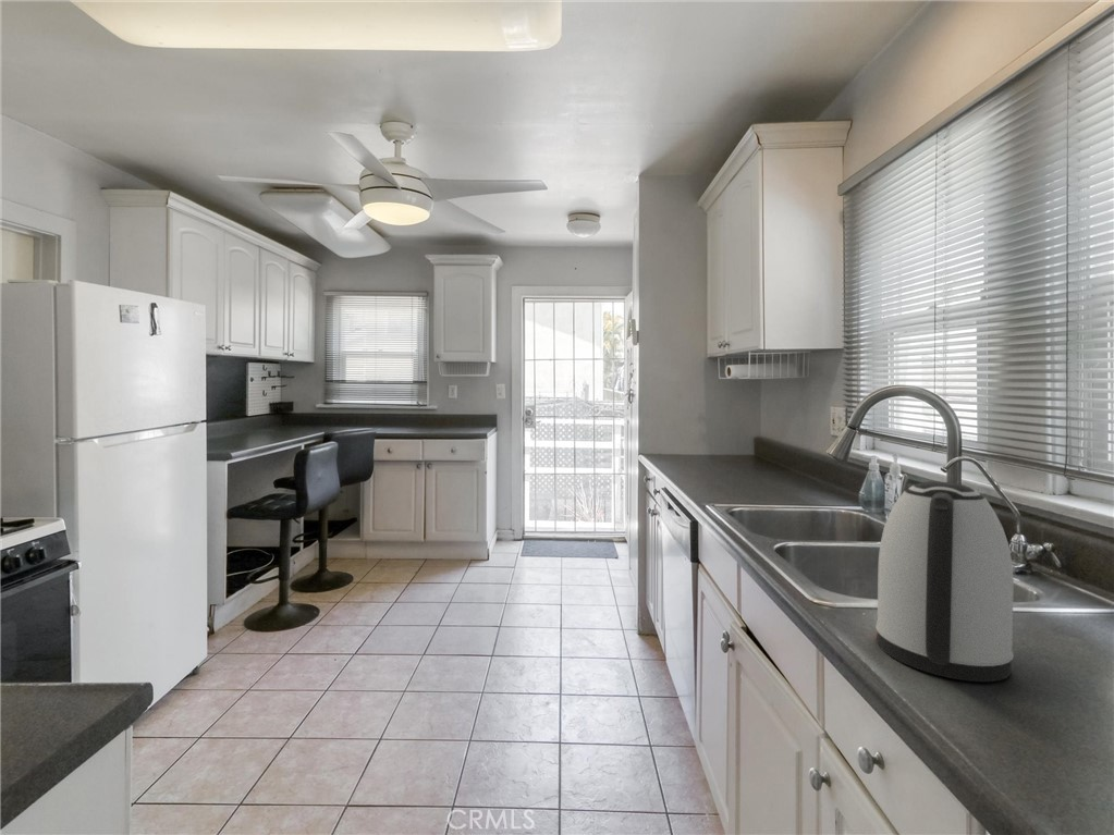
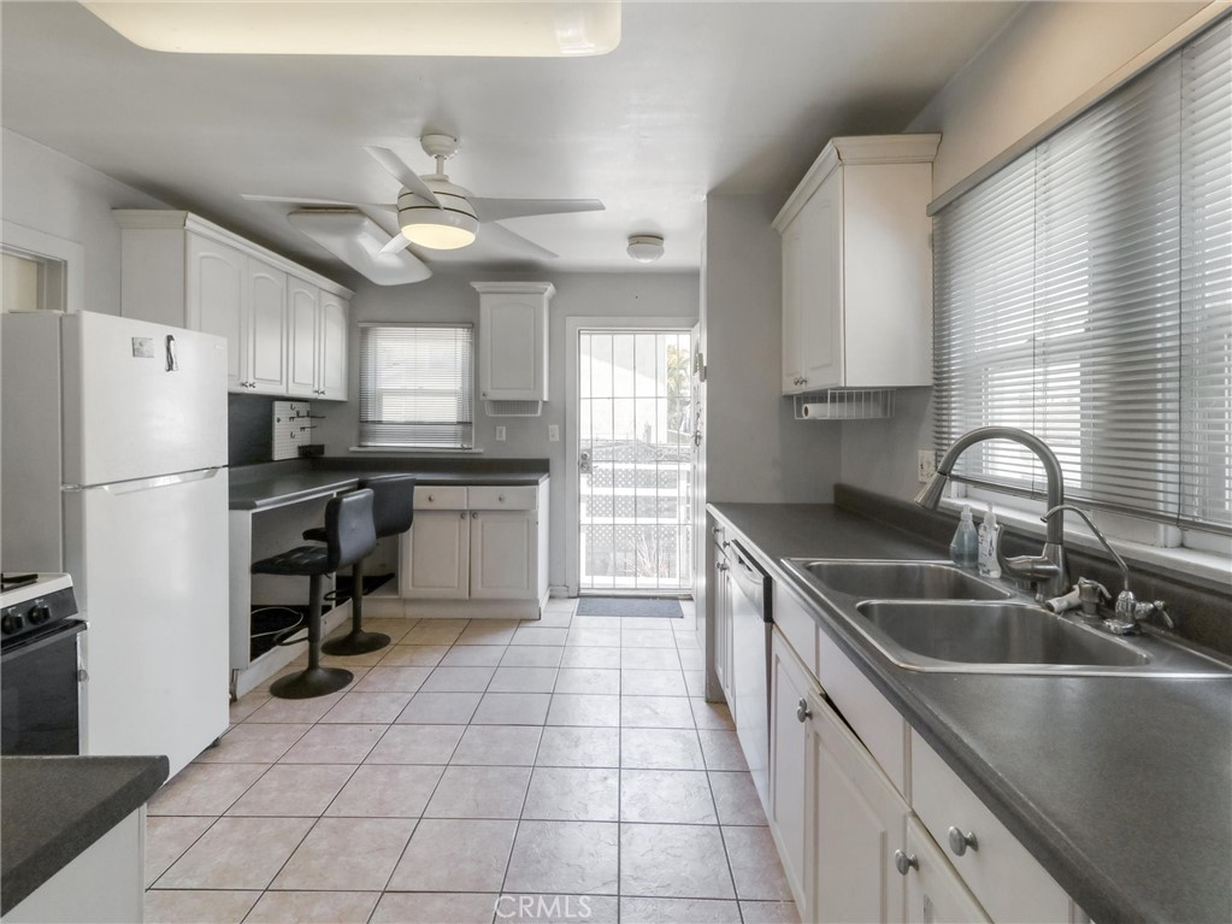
- kettle (941, 573)
